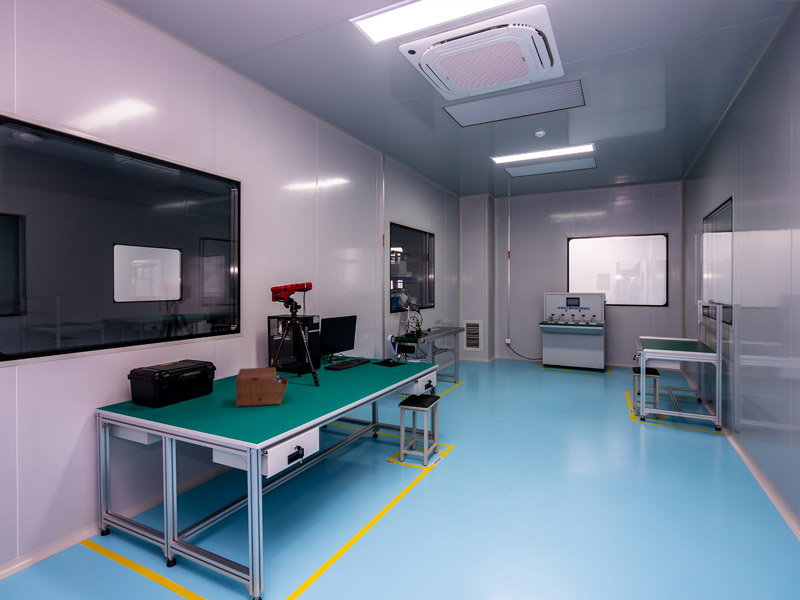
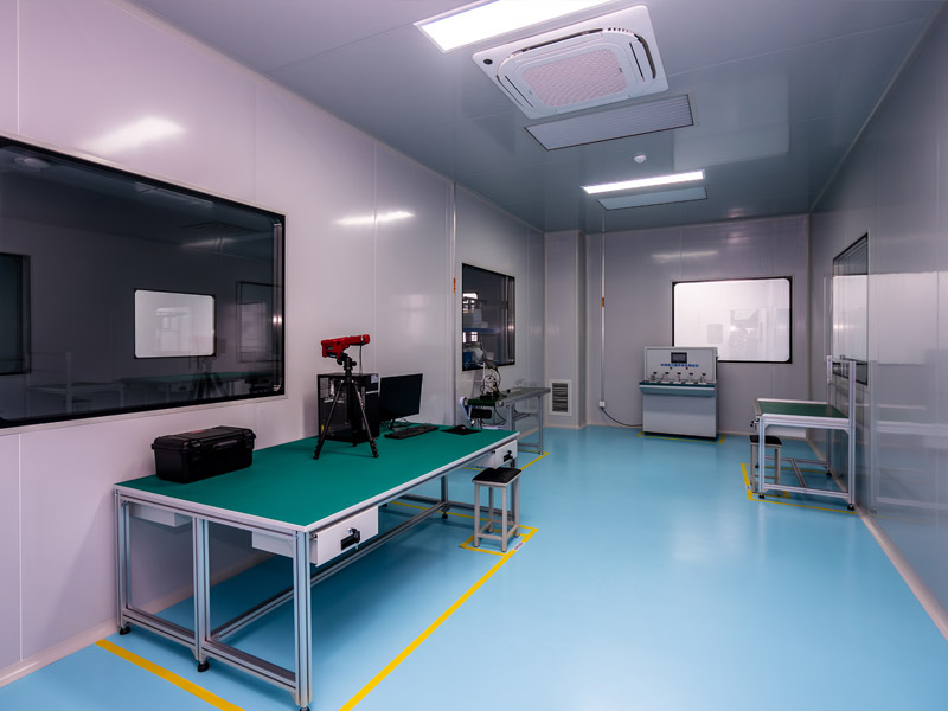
- sewing box (263, 385)
